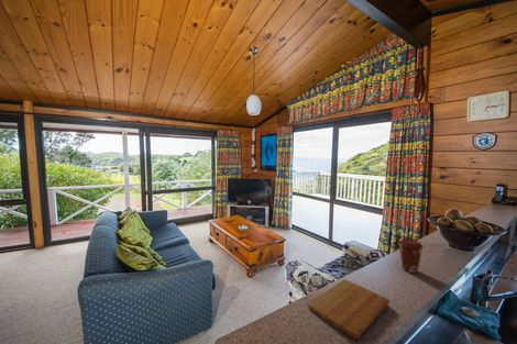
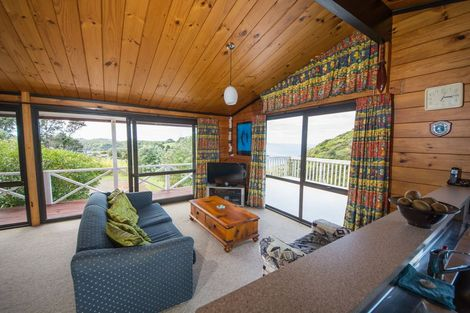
- coffee cup (409, 255)
- cutting board (349, 303)
